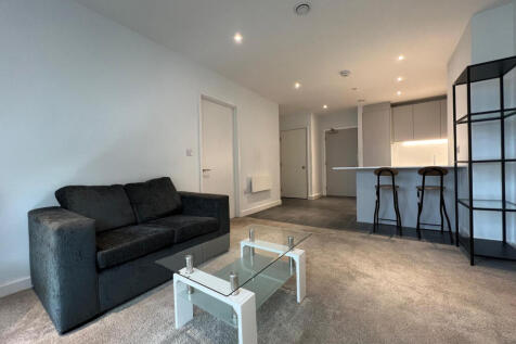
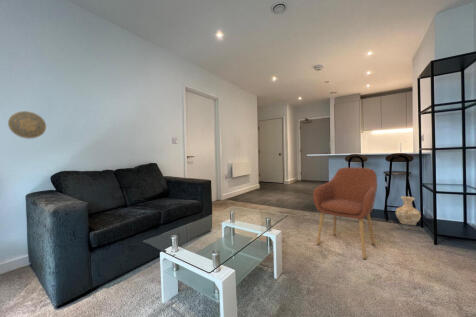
+ armchair (347, 206)
+ vase (407, 210)
+ decorative plate (28, 124)
